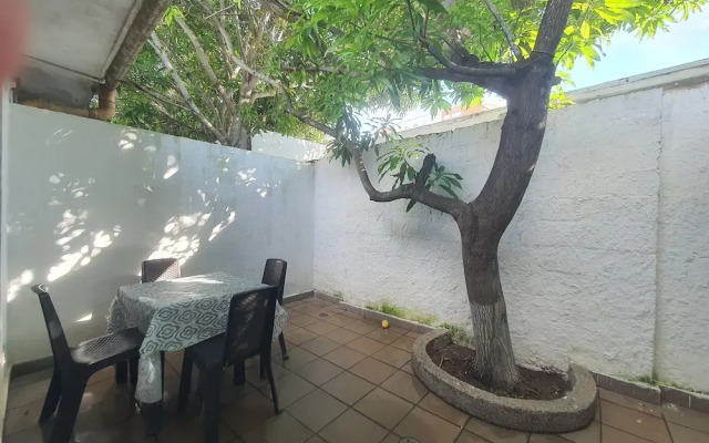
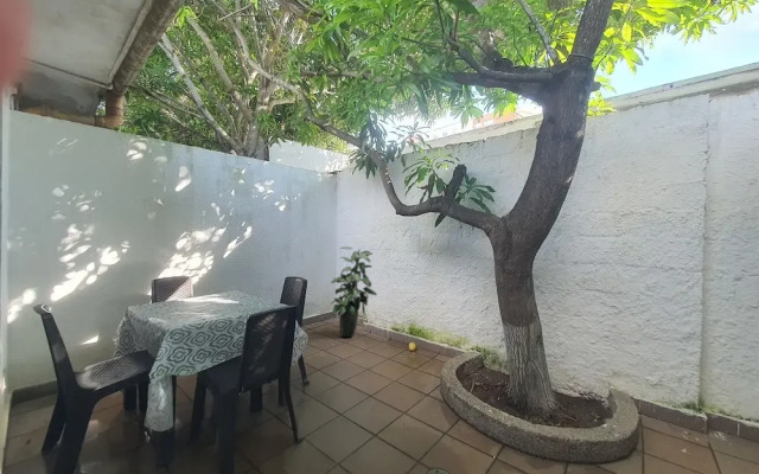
+ indoor plant (351, 290)
